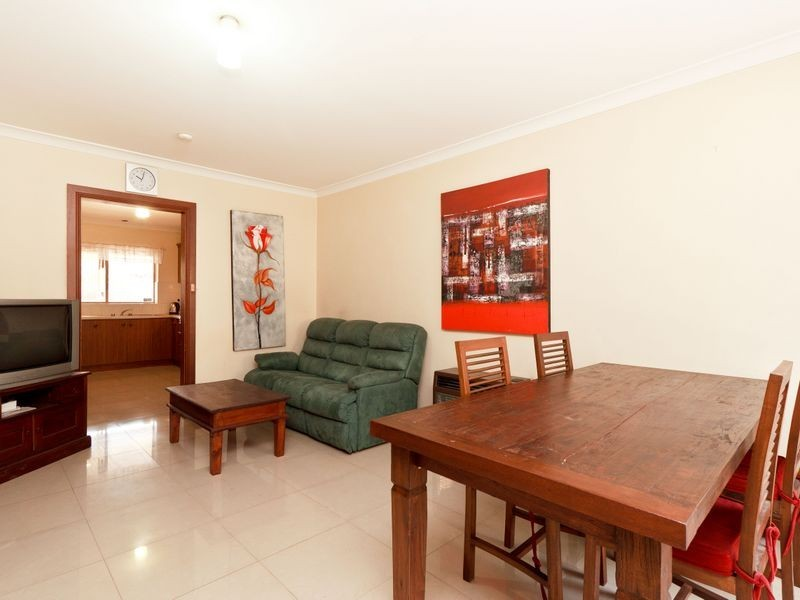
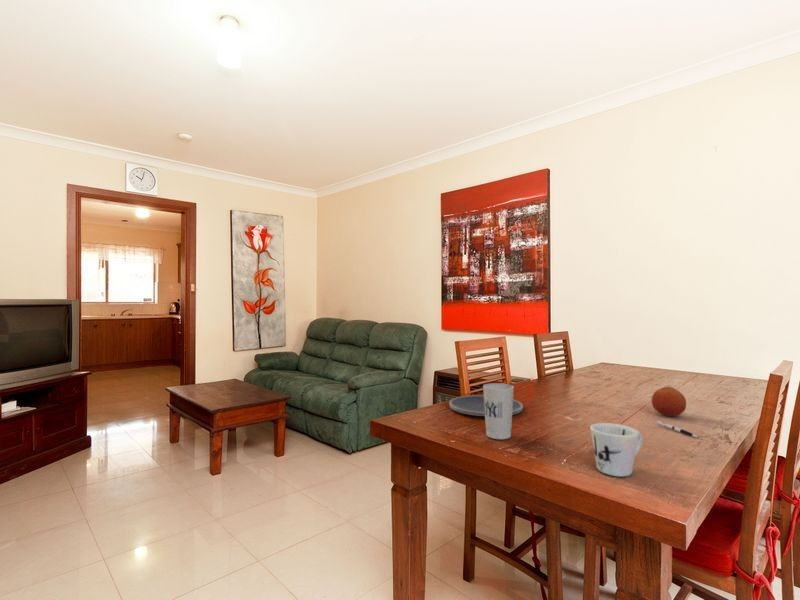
+ cup (498, 411)
+ pen (677, 429)
+ plate (484, 407)
+ fruit (668, 401)
+ mug (620, 448)
